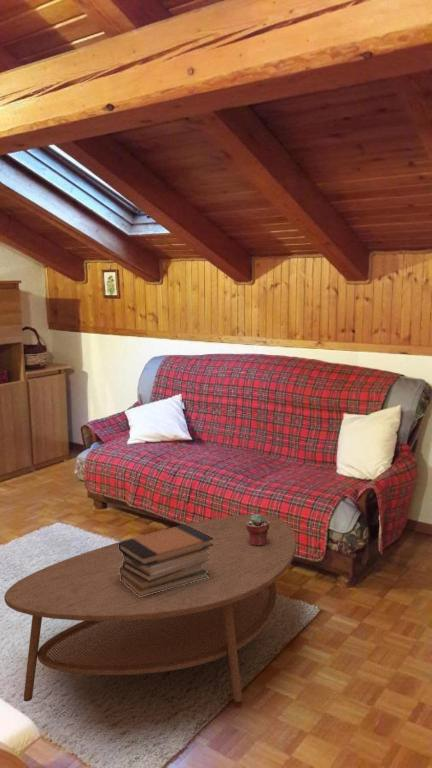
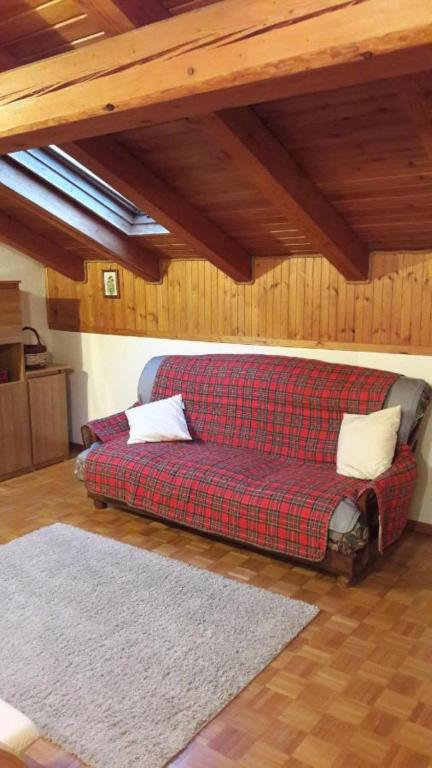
- book stack (165, 559)
- potted succulent (257, 528)
- coffee table (184, 612)
